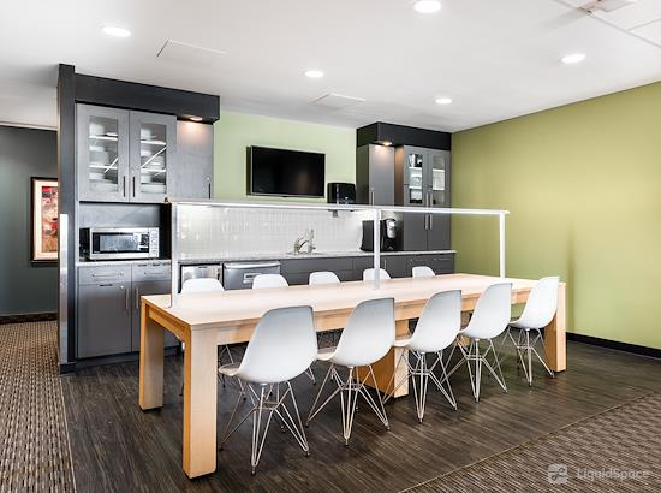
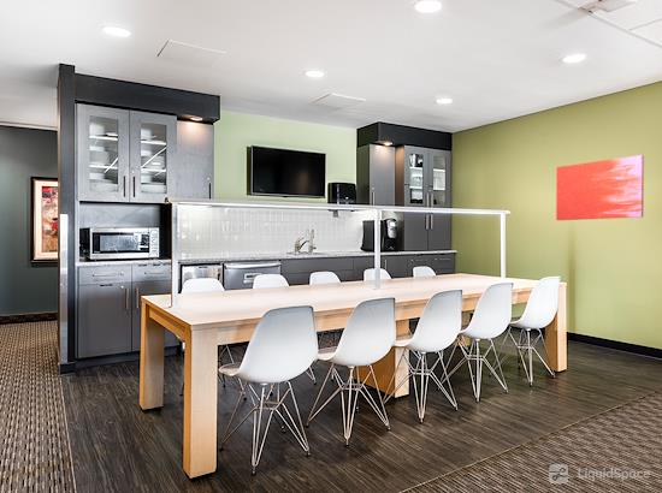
+ wall art (596, 190)
